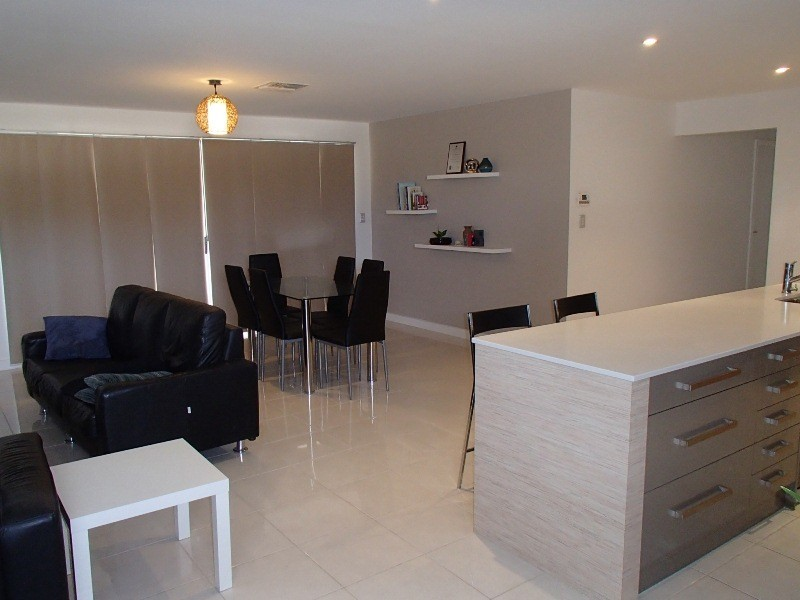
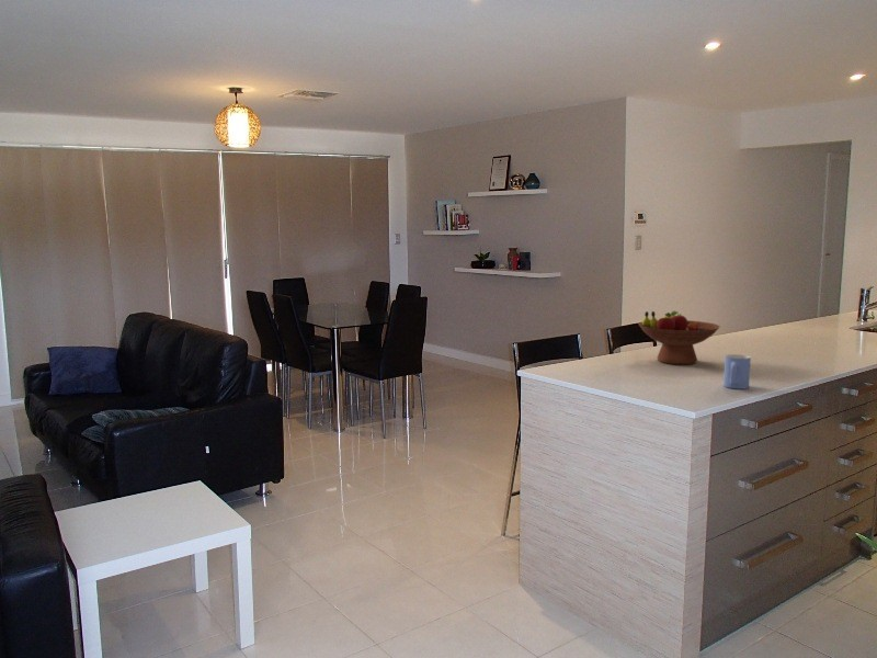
+ fruit bowl (677, 336)
+ mug (734, 372)
